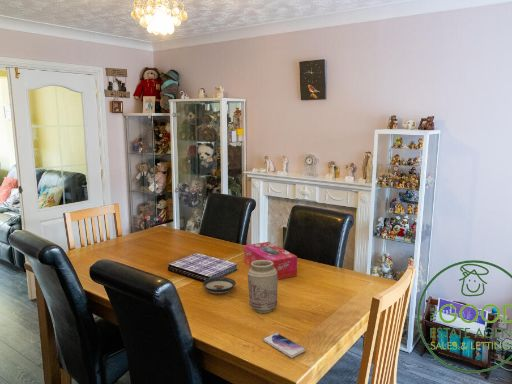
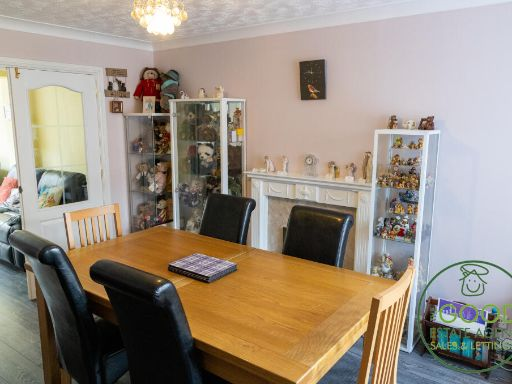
- vase (262, 285)
- saucer (219, 286)
- tissue box (269, 259)
- smartphone (283, 344)
